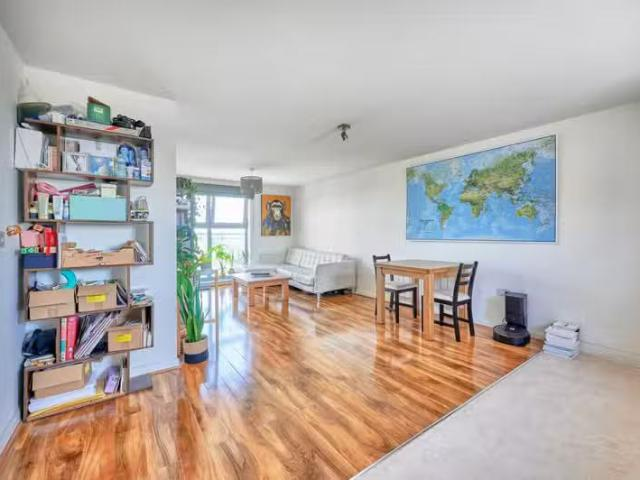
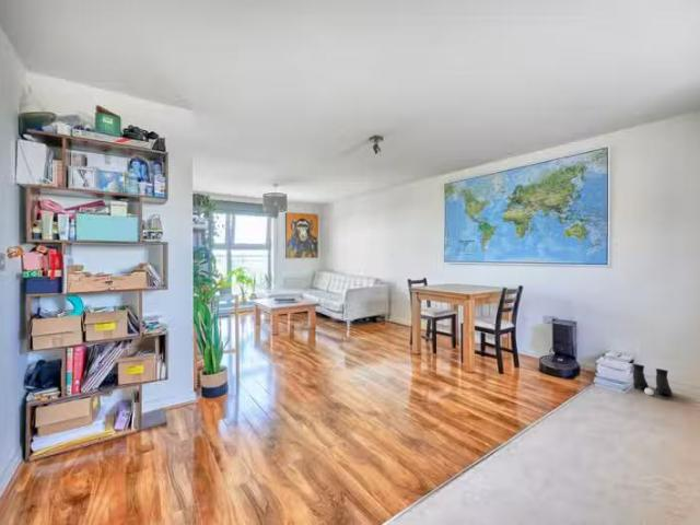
+ boots (656, 377)
